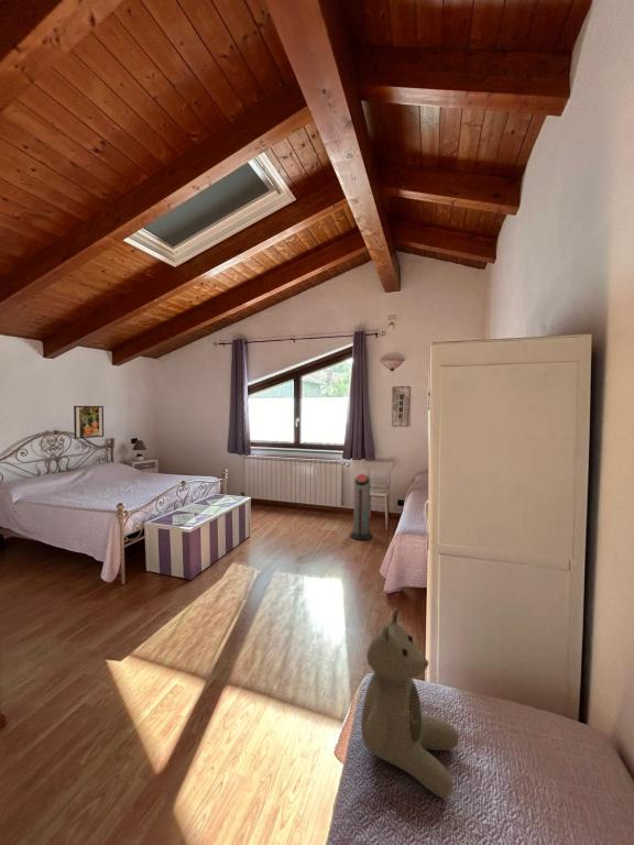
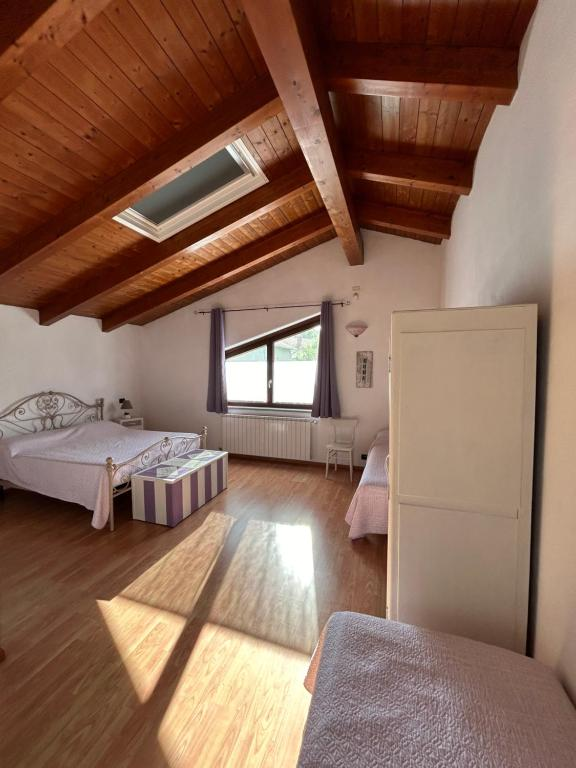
- teddy bear (409, 688)
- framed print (89, 421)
- air purifier (361, 505)
